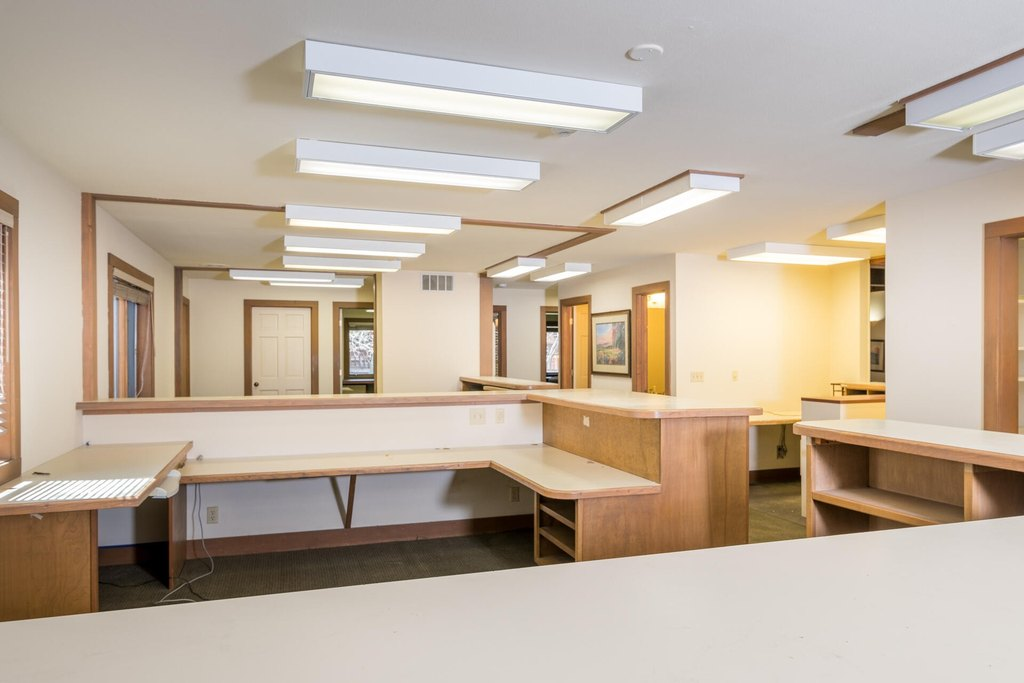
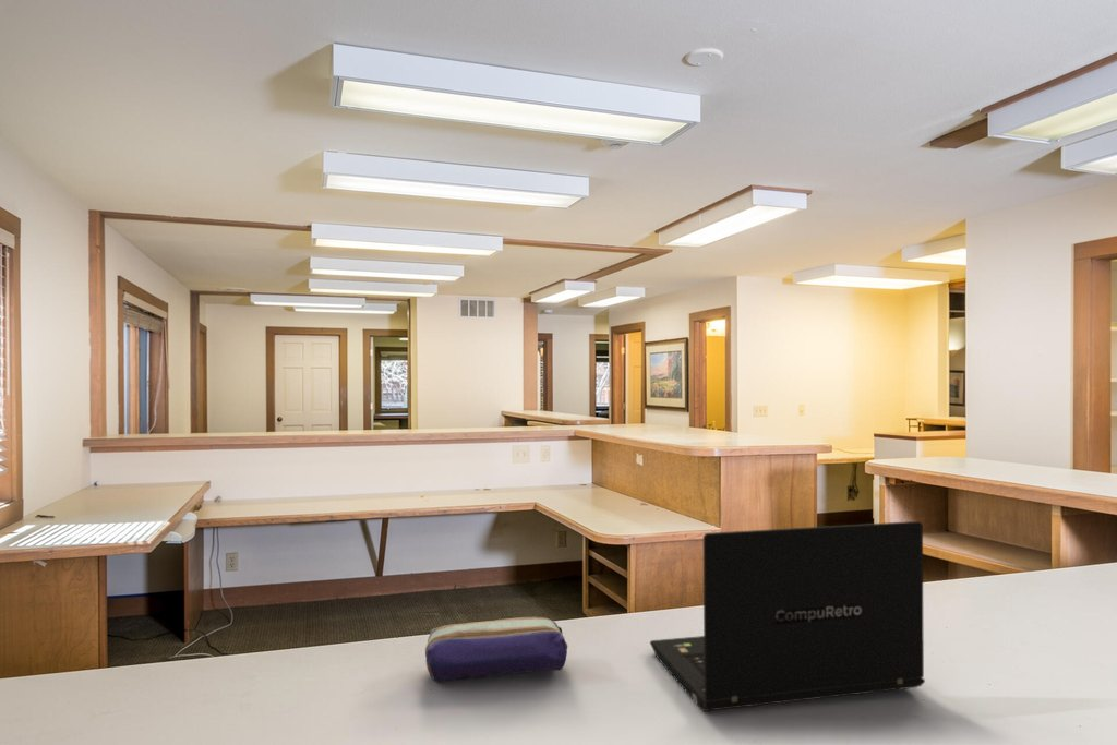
+ laptop (778, 591)
+ pencil case (497, 648)
